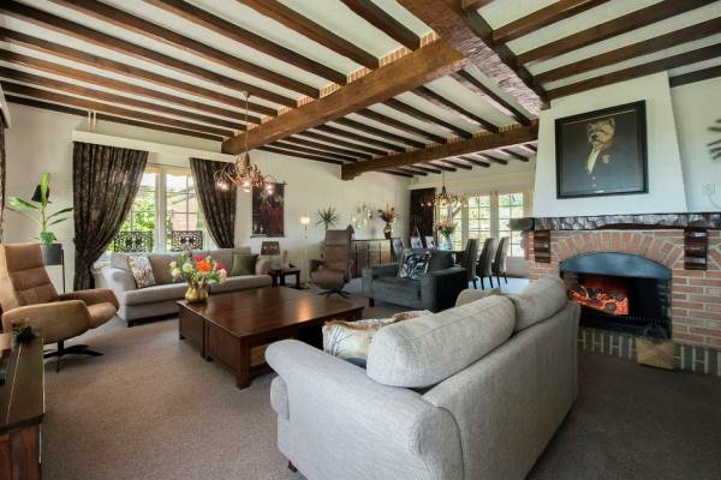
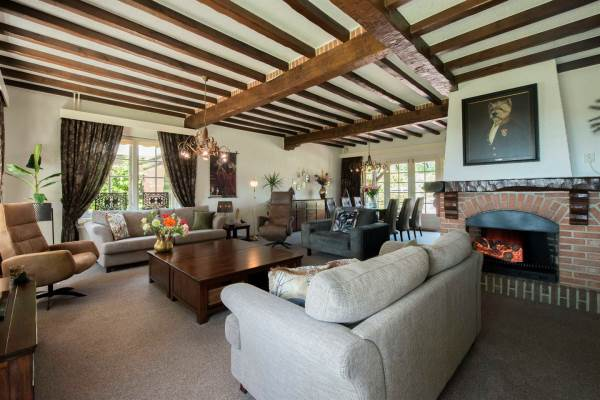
- woven basket (654, 344)
